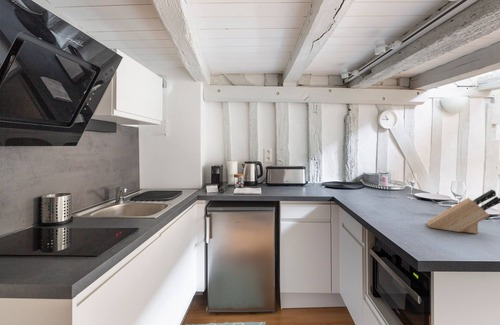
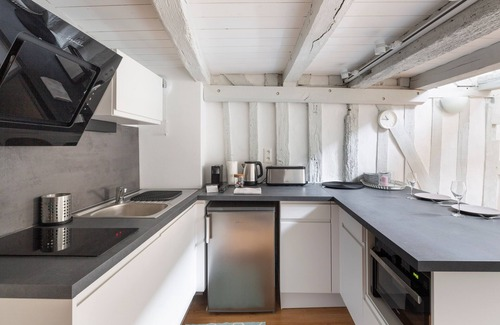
- knife block (461, 208)
